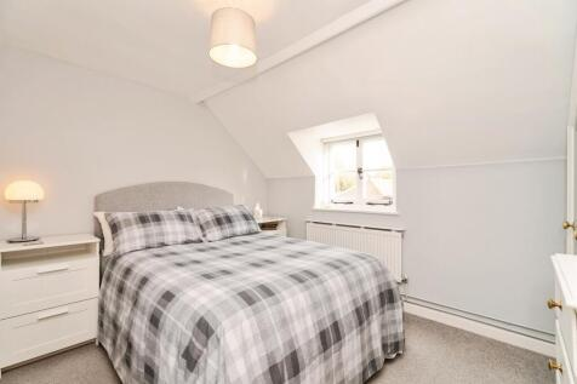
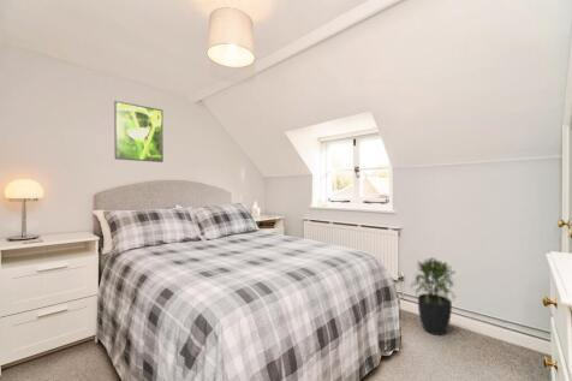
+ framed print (139, 132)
+ potted plant (431, 292)
